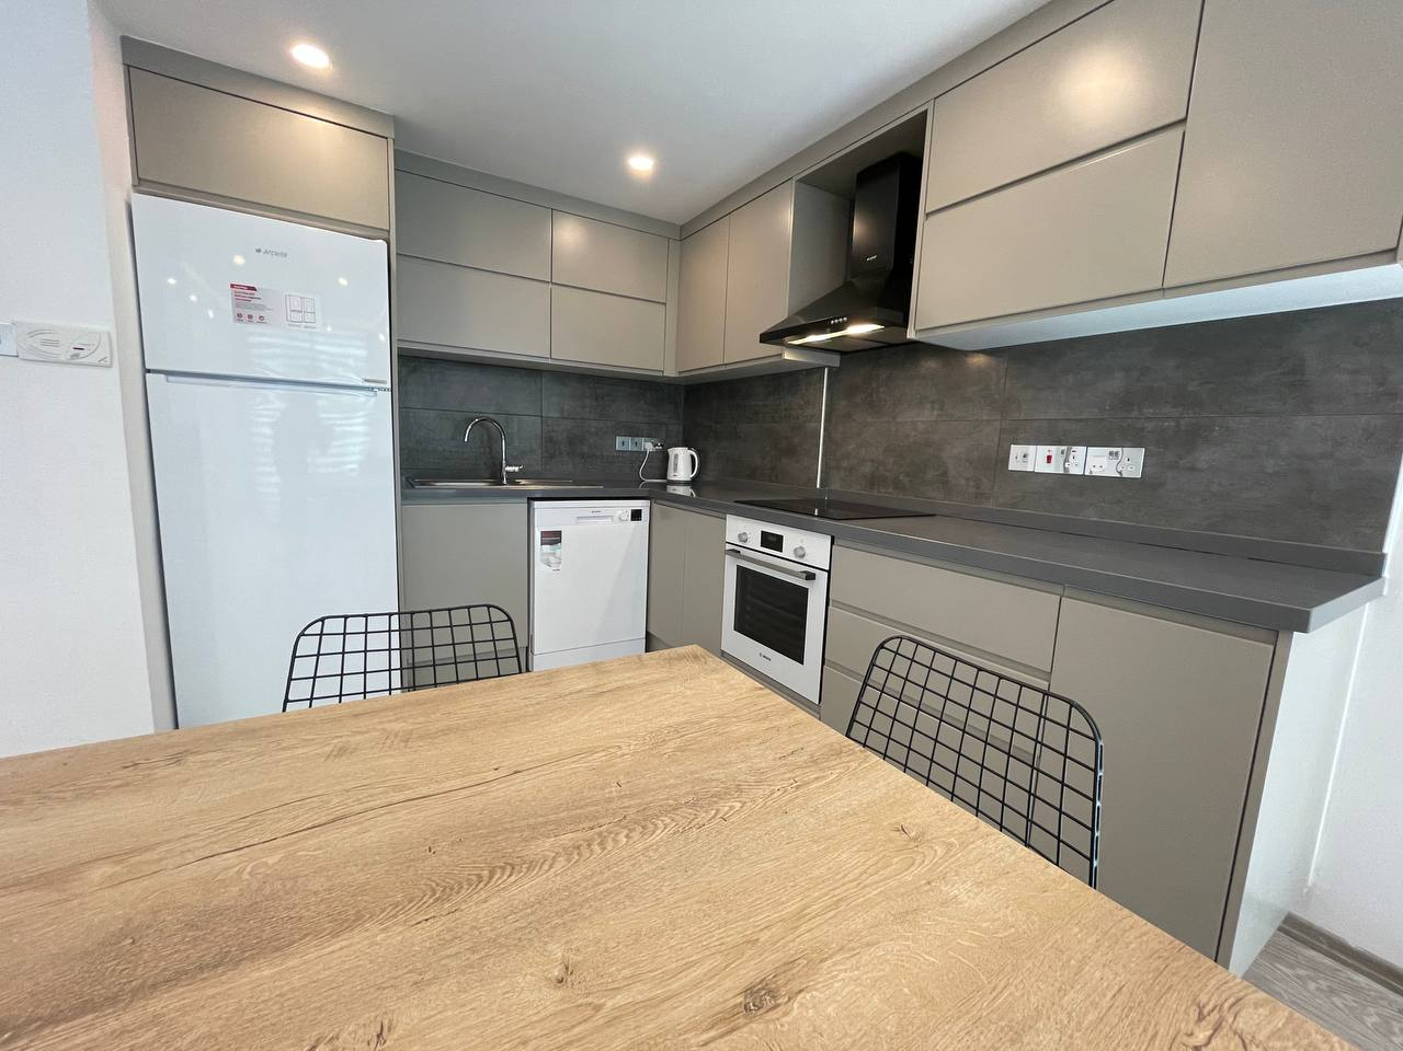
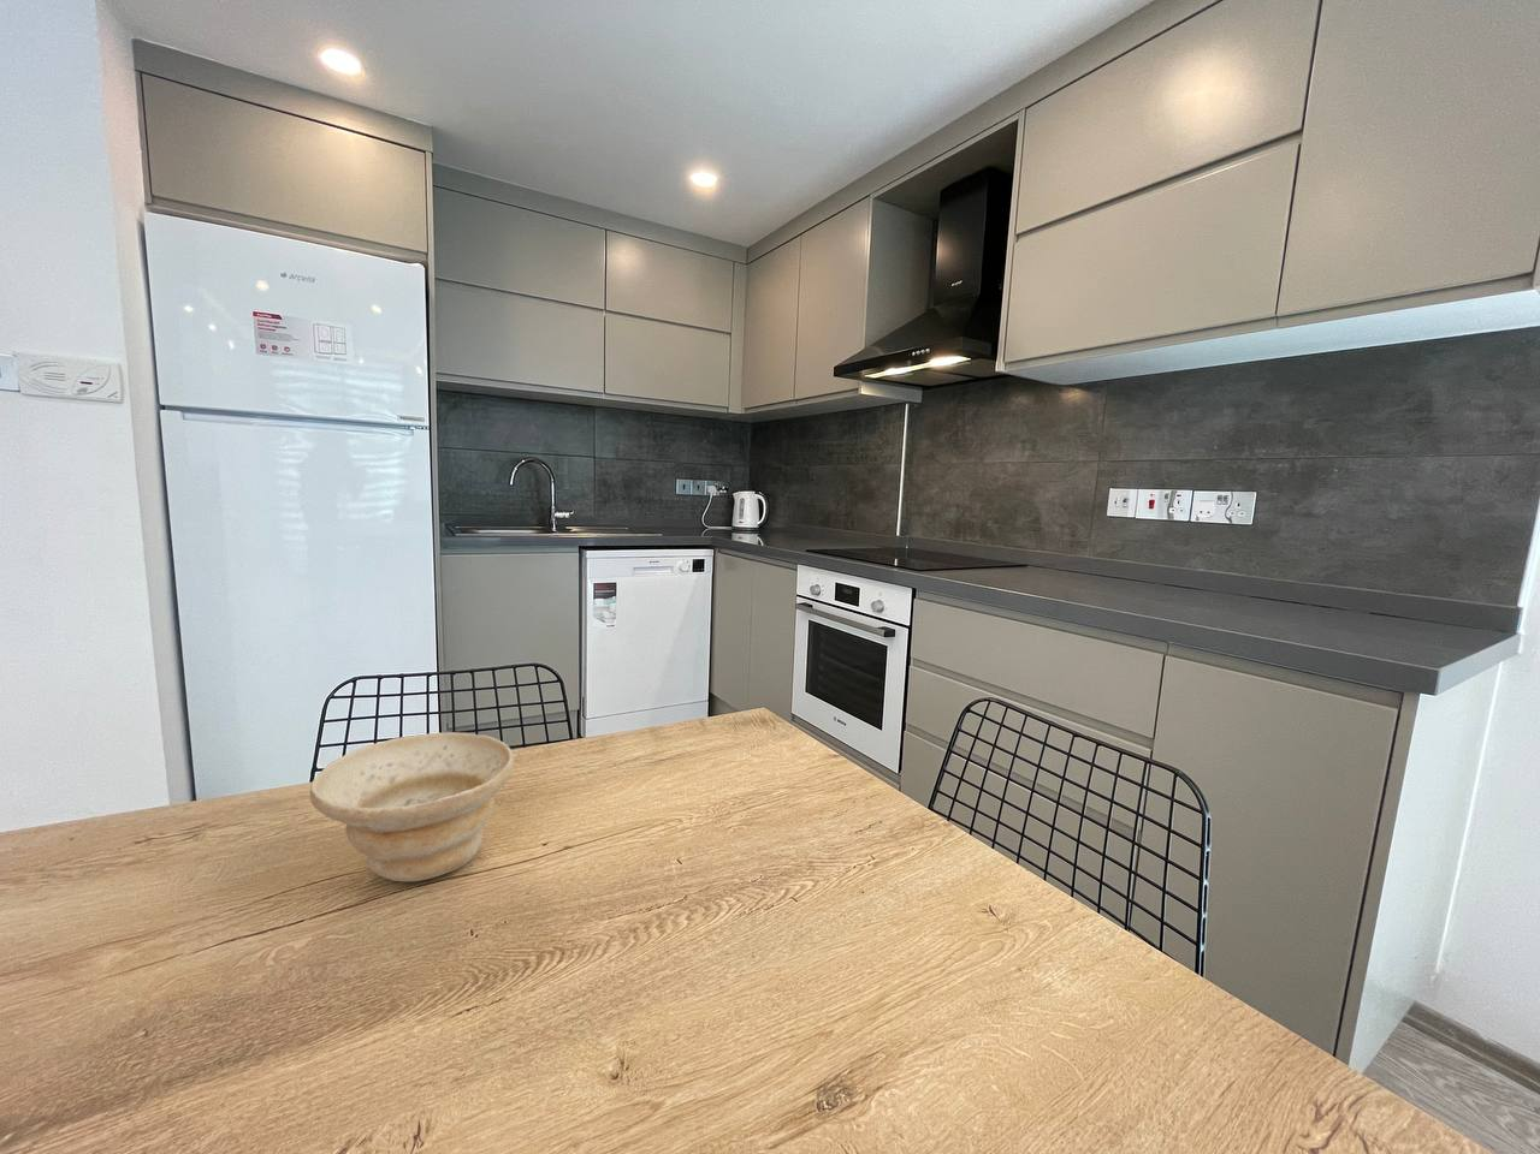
+ bowl (420, 813)
